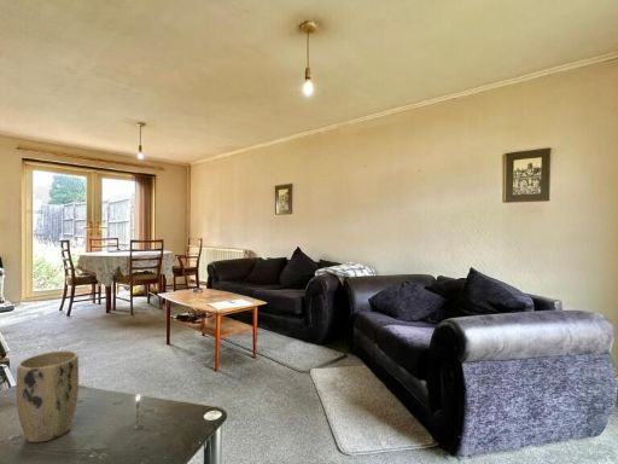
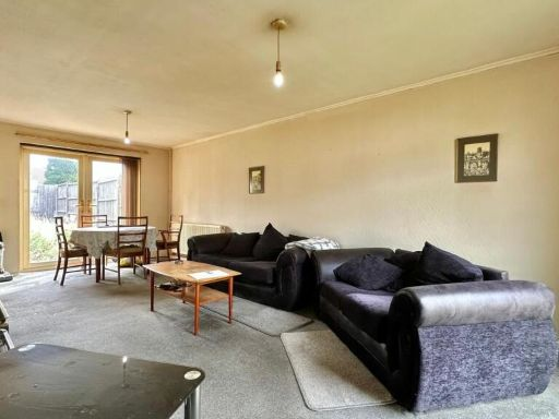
- plant pot (48, 395)
